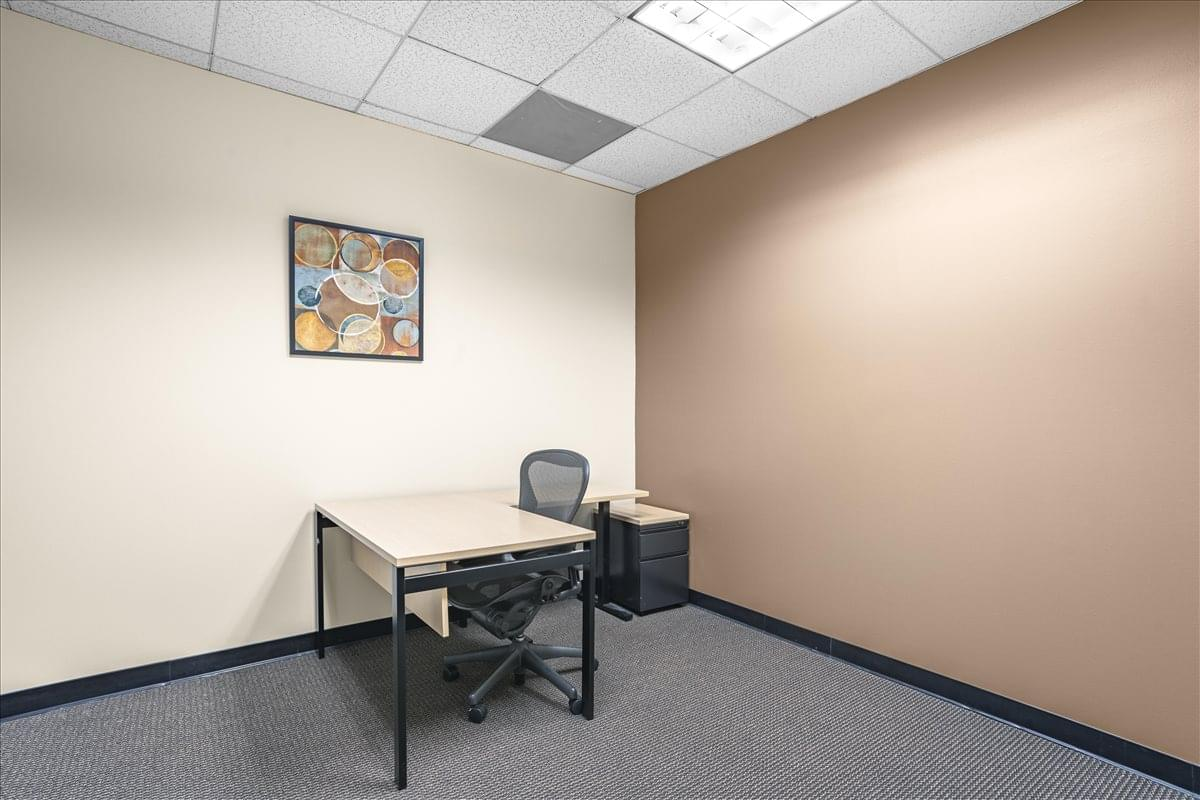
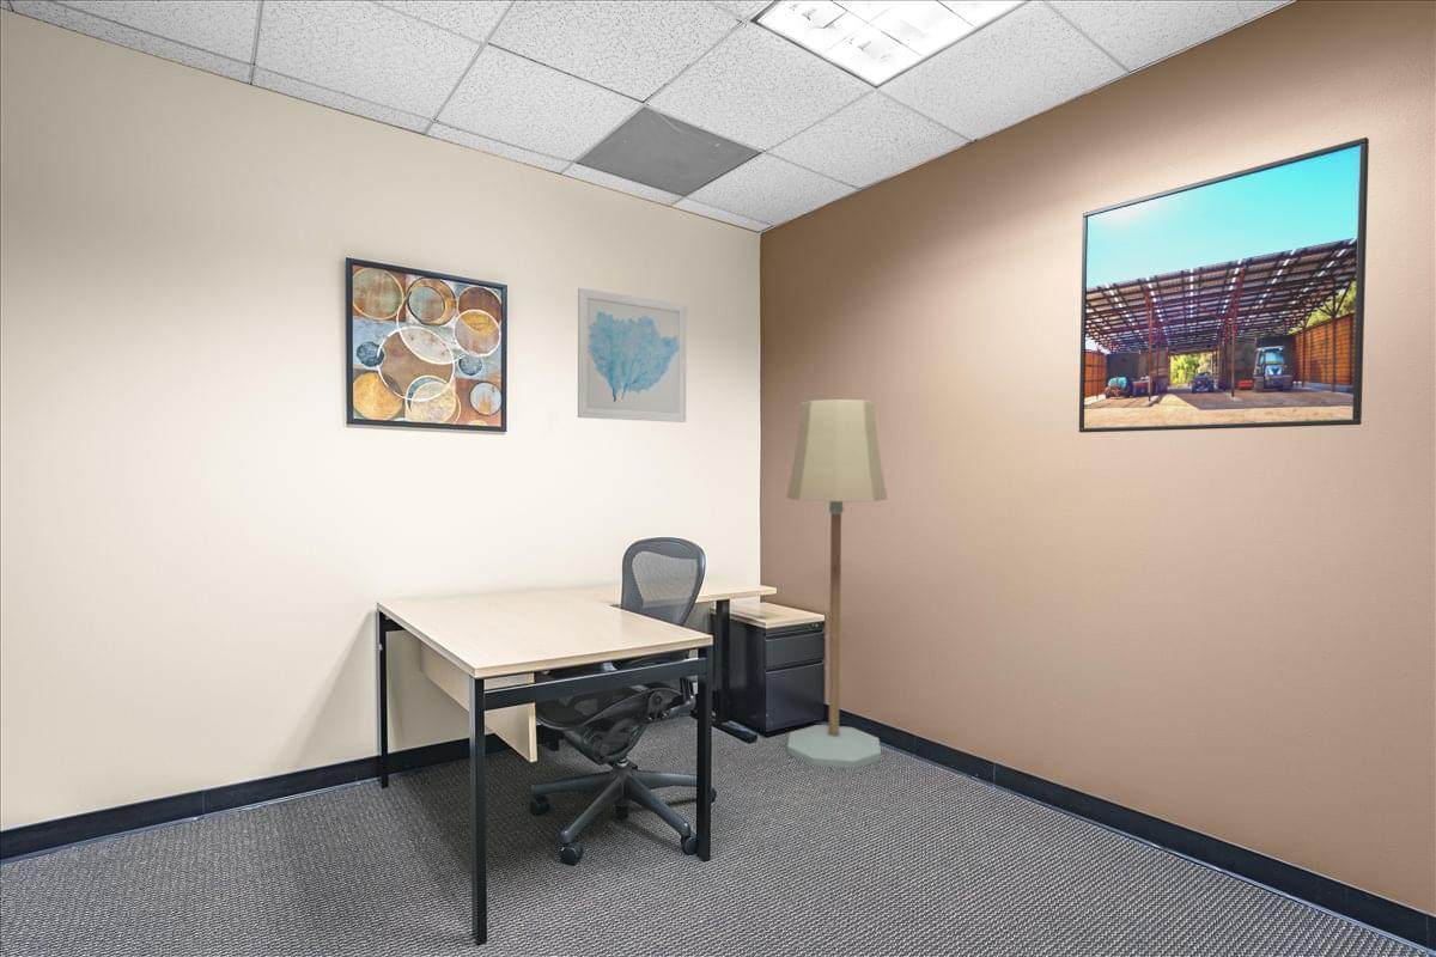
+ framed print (1204, 305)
+ floor lamp (835, 577)
+ wall art (634, 358)
